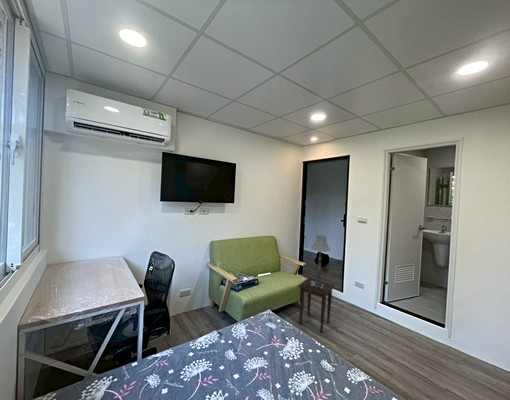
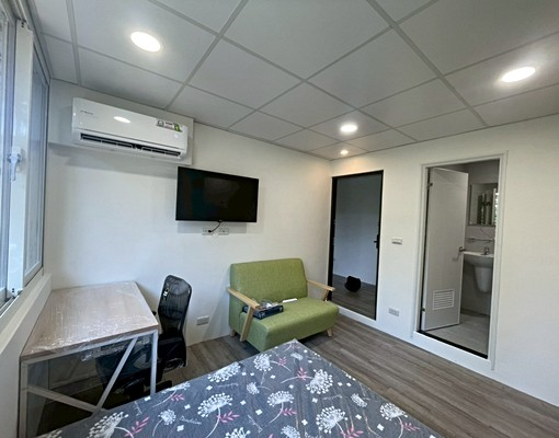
- side table (310, 302)
- table lamp (319, 261)
